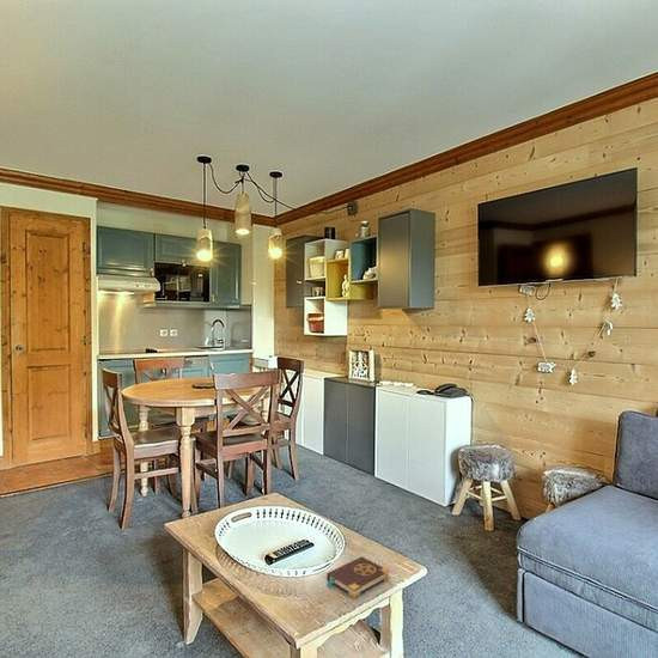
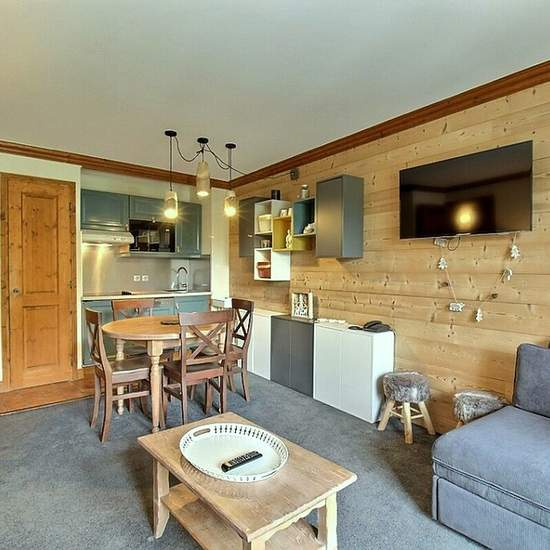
- book (358, 575)
